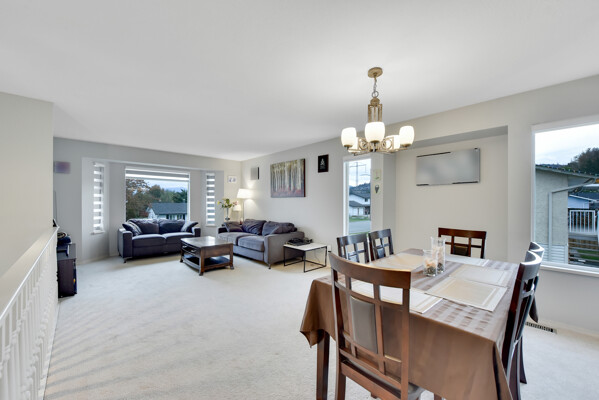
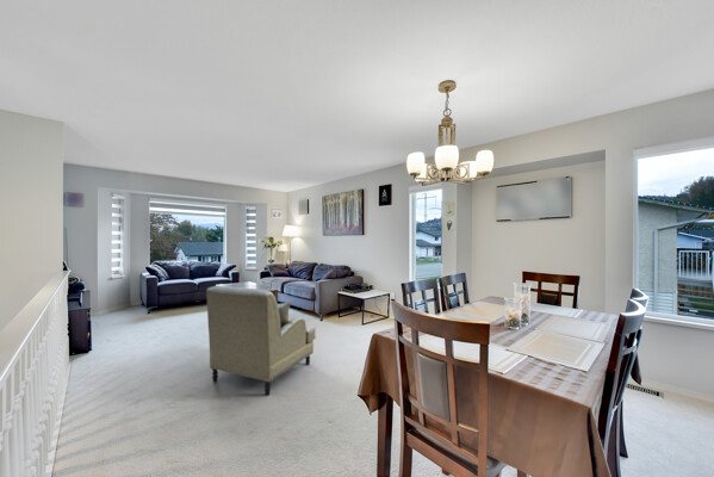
+ armchair (263, 327)
